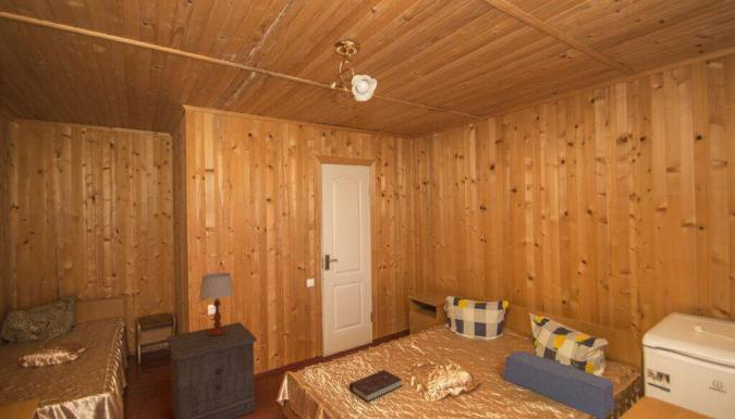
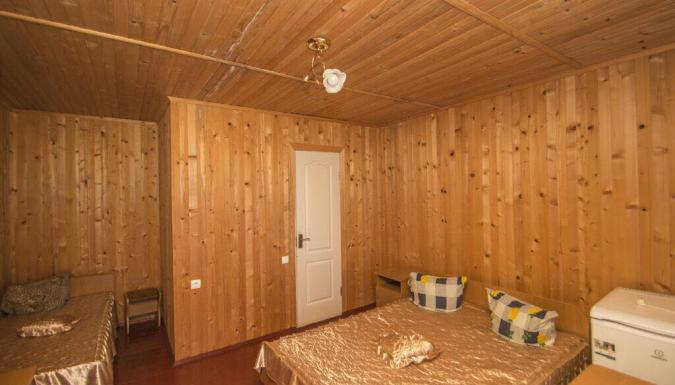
- table lamp (217, 304)
- book (376, 384)
- cushion (554, 379)
- nightstand (212, 373)
